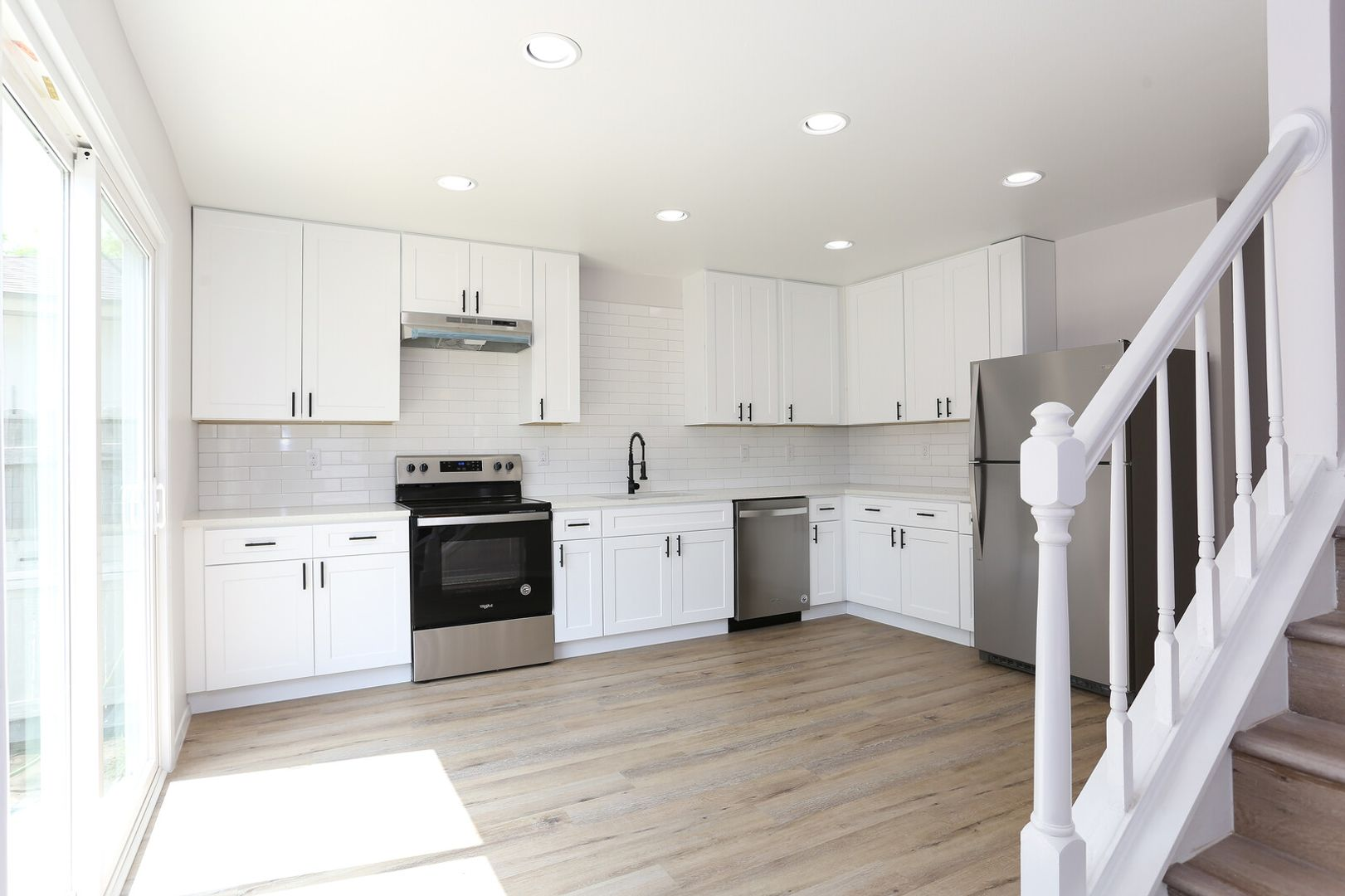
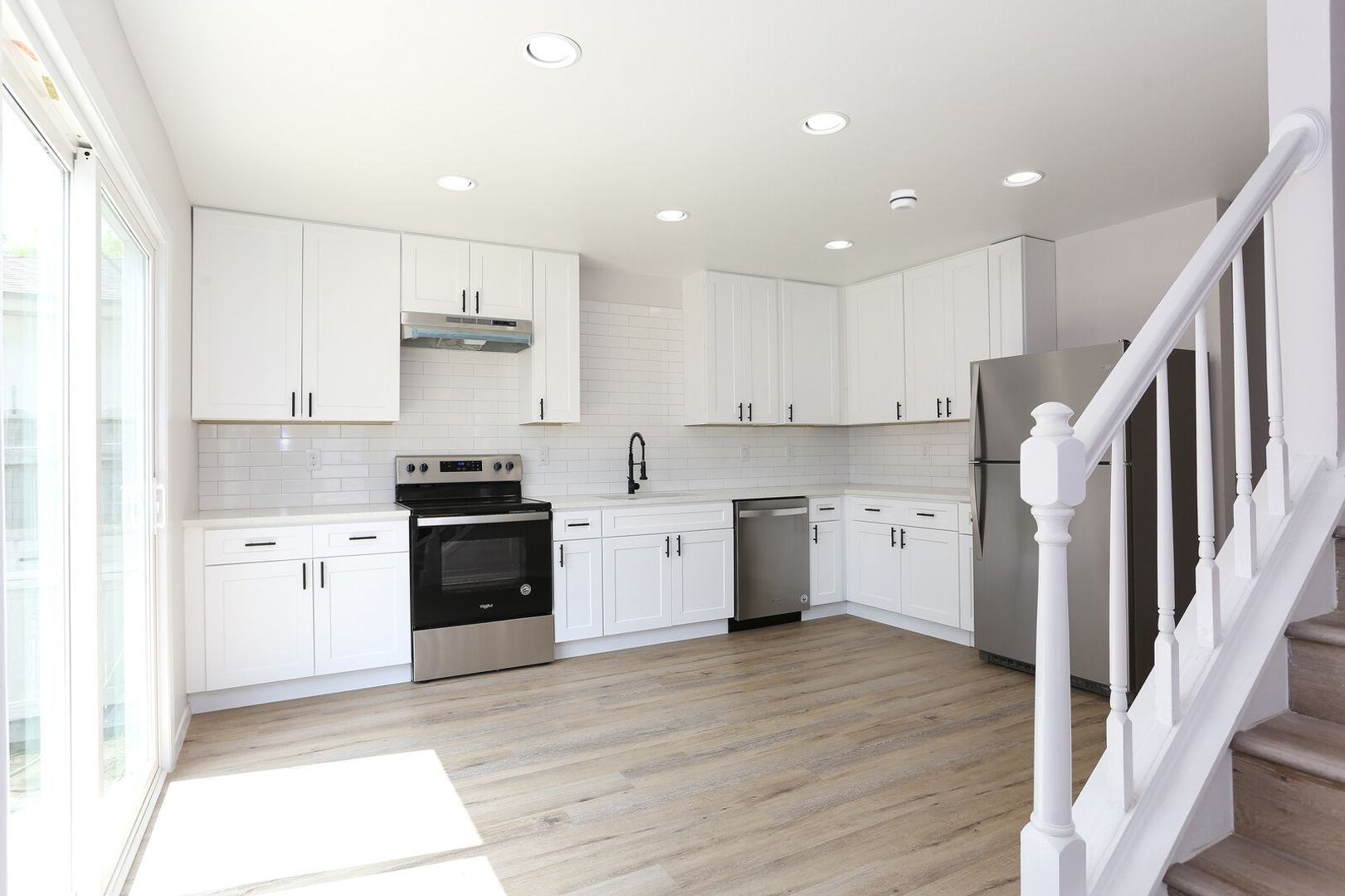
+ smoke detector (903, 200)
